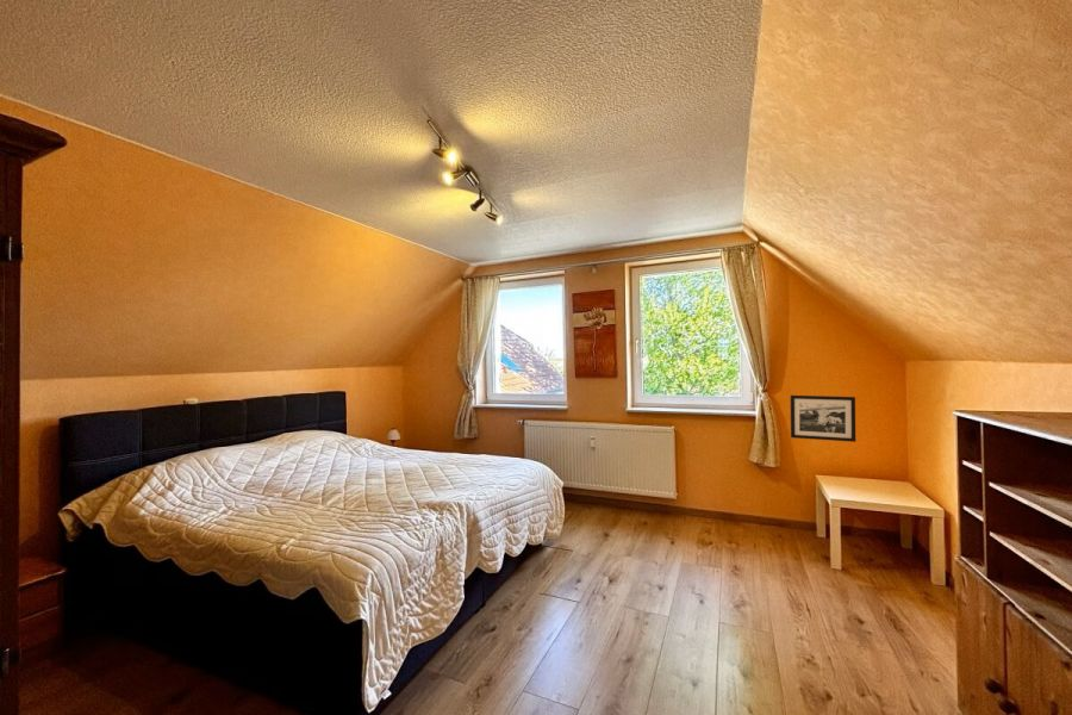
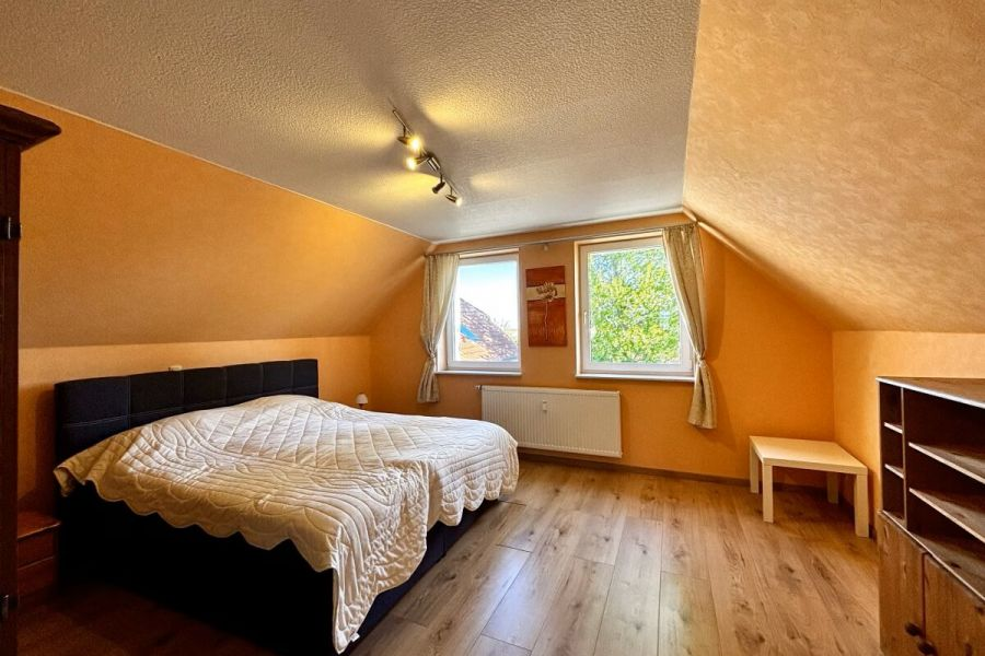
- picture frame (822, 417)
